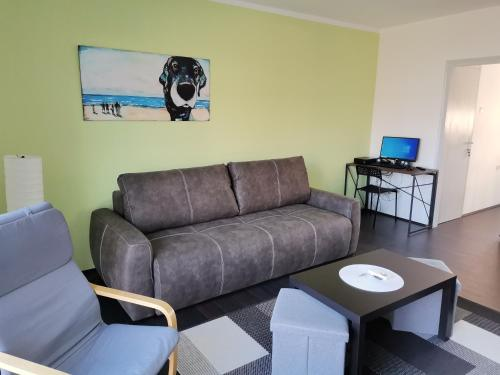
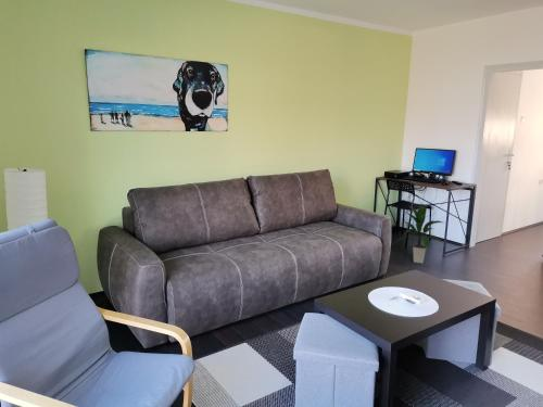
+ indoor plant (418, 232)
